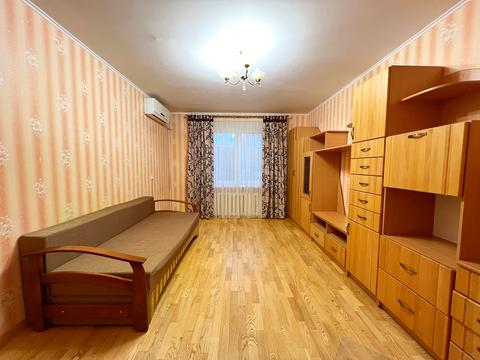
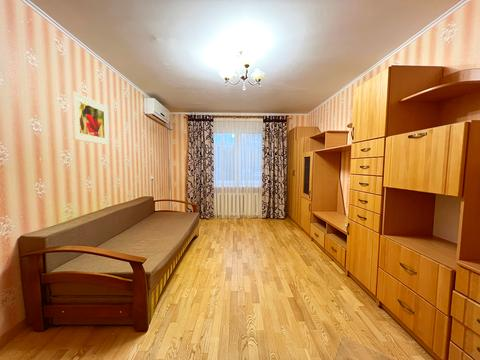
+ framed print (92, 121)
